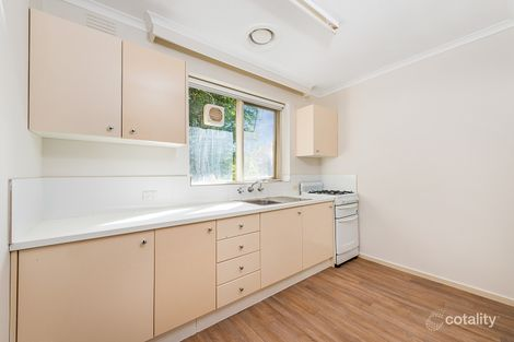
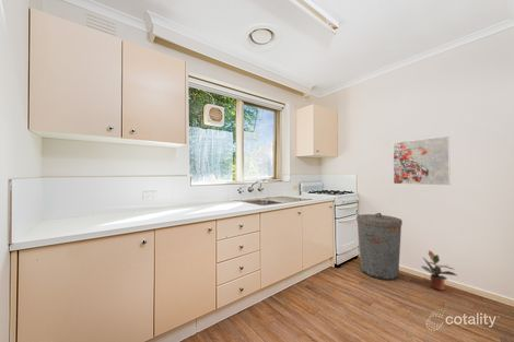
+ potted plant (436, 271)
+ trash can (378, 241)
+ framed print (419, 162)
